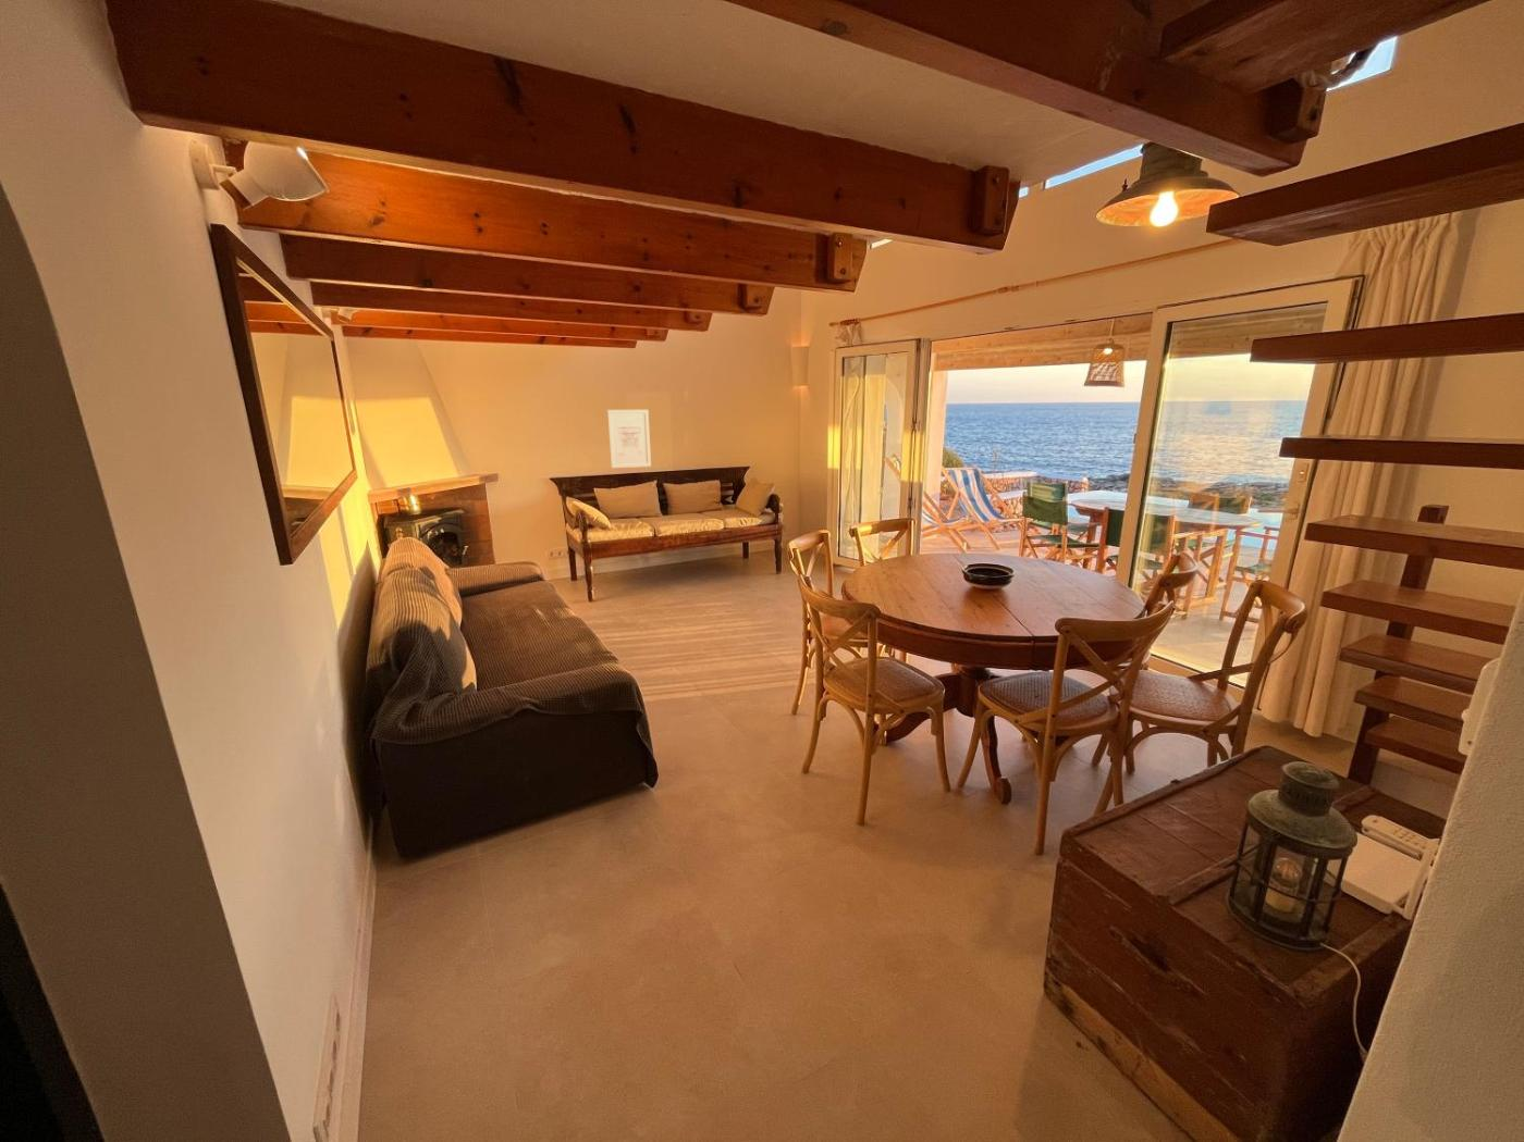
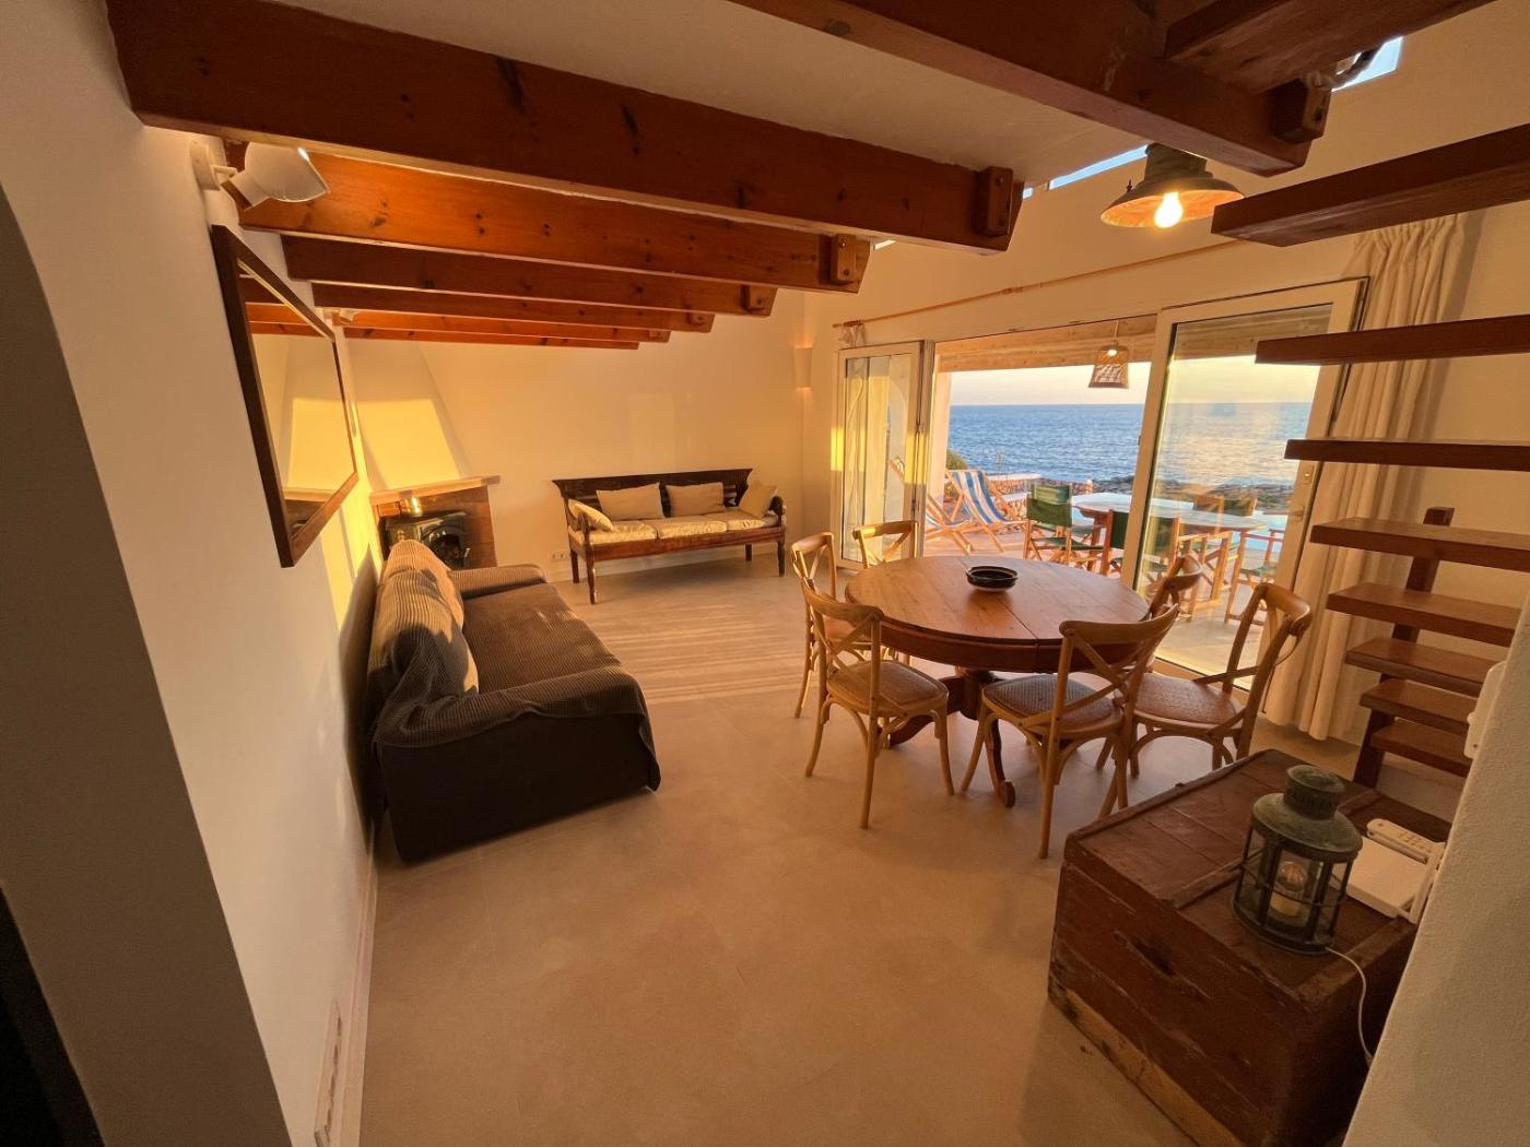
- wall art (629, 438)
